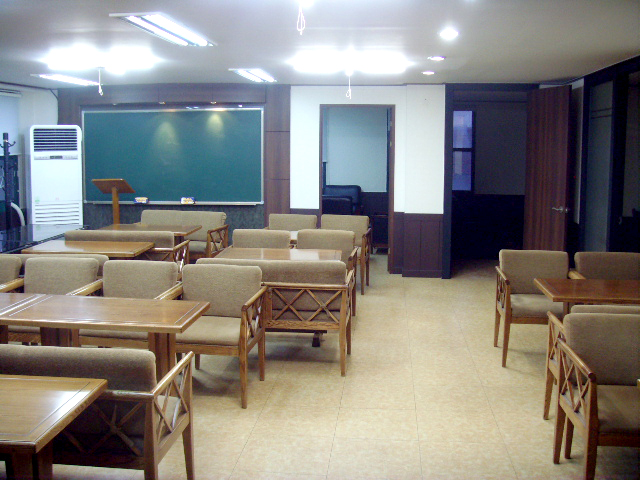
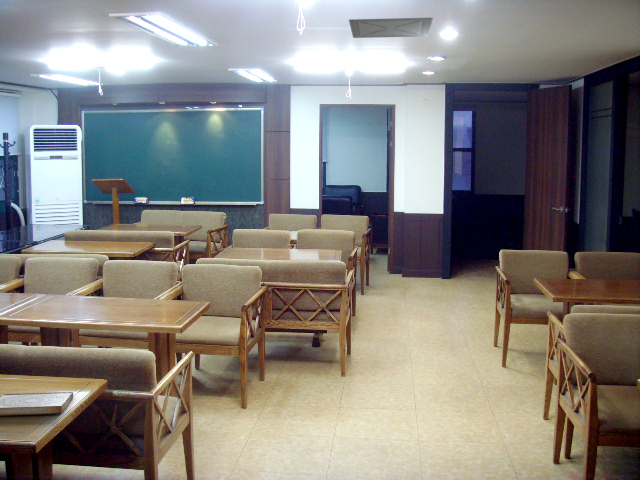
+ ceiling vent (390, 28)
+ book (32, 403)
